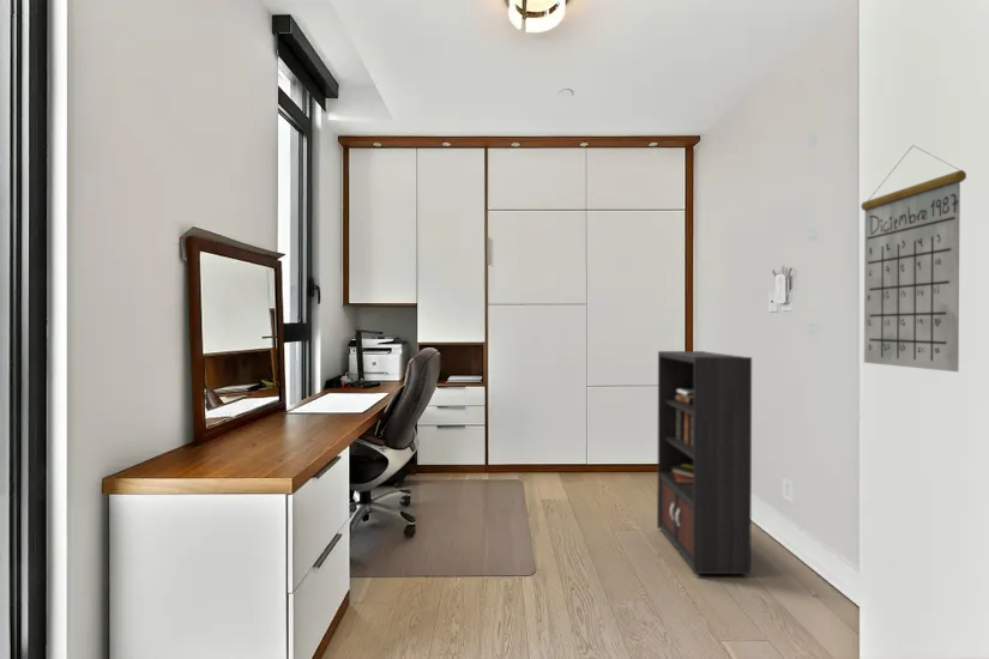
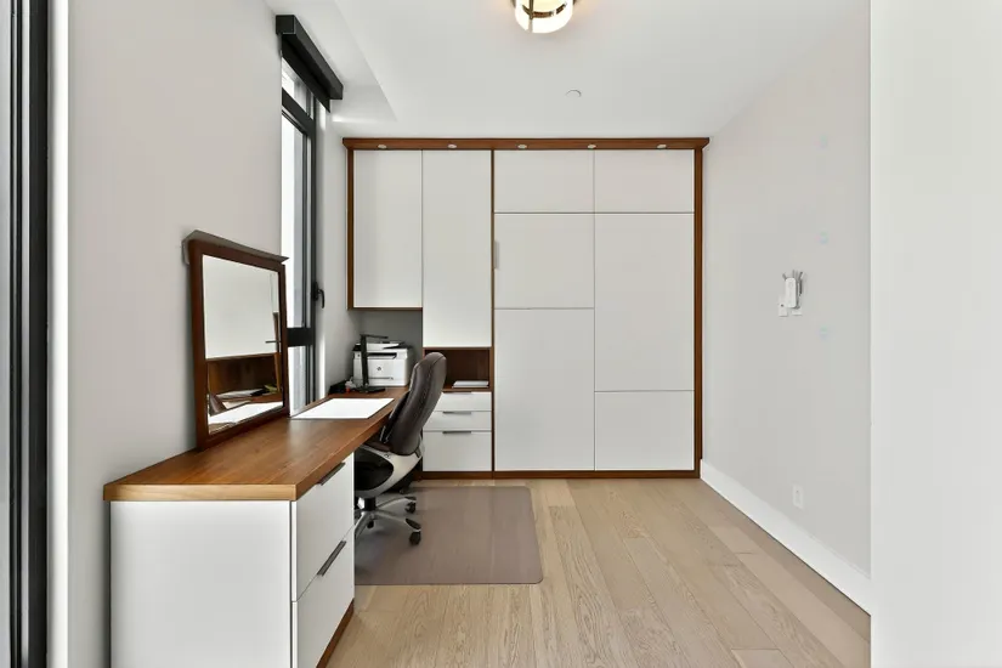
- bookcase (725, 457)
- calendar (907, 255)
